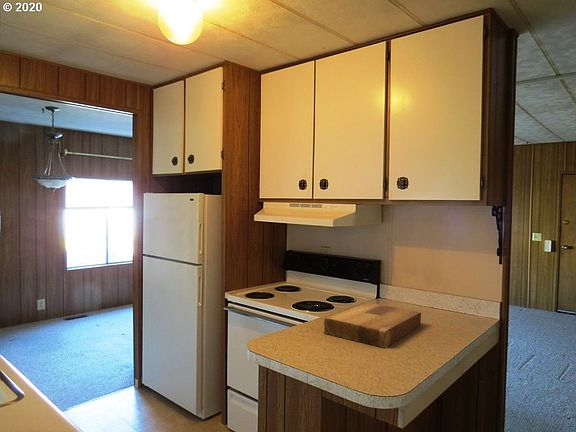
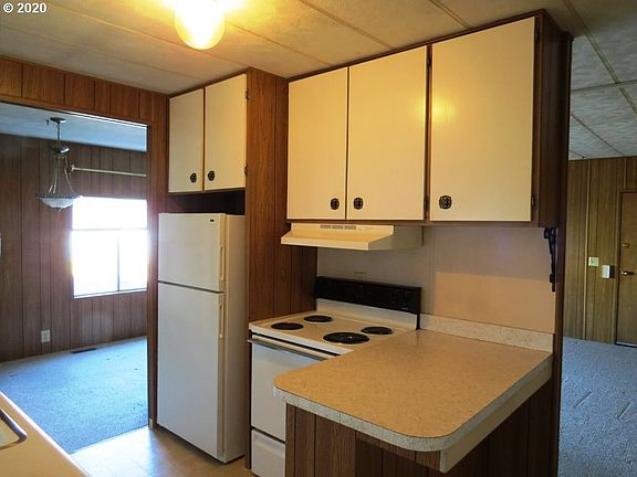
- cutting board (373, 321)
